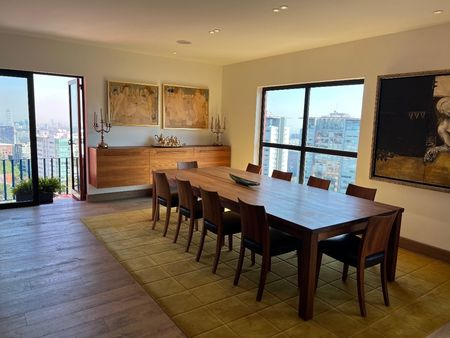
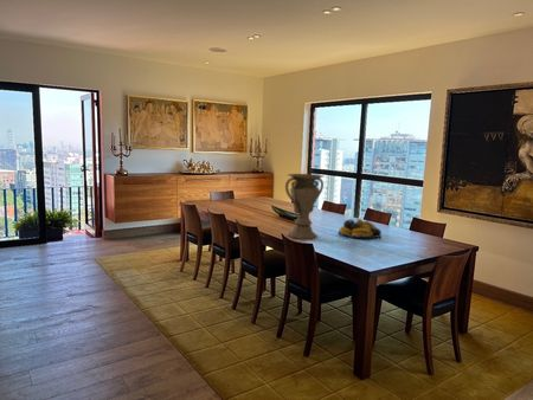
+ fruit bowl (359, 226)
+ vase (303, 205)
